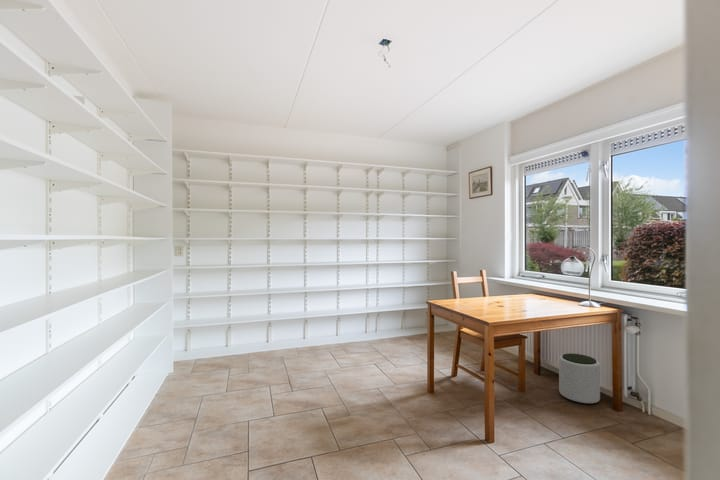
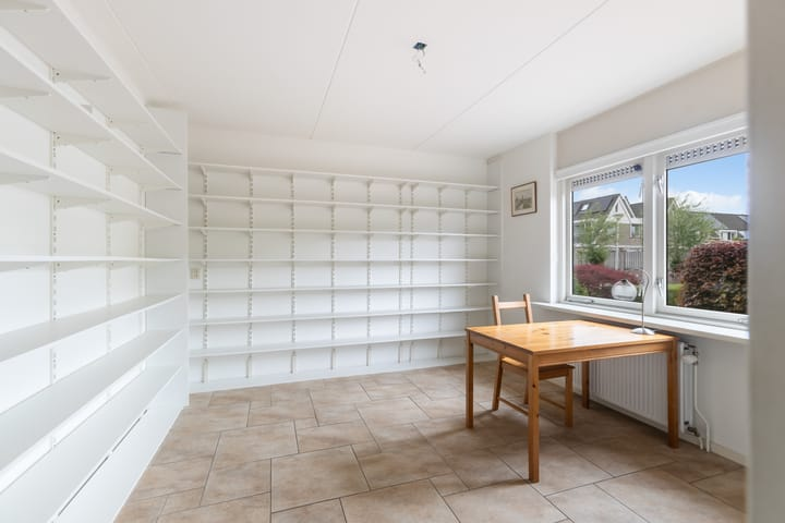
- plant pot (579, 377)
